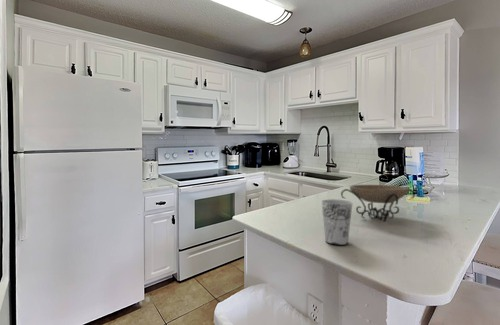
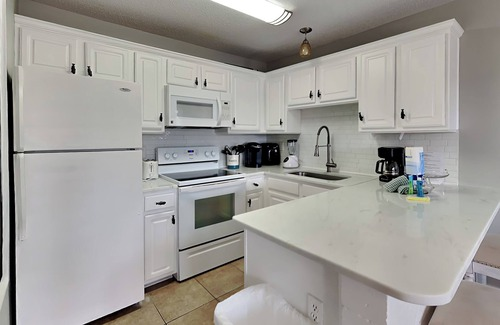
- decorative bowl (377, 202)
- cup (336, 221)
